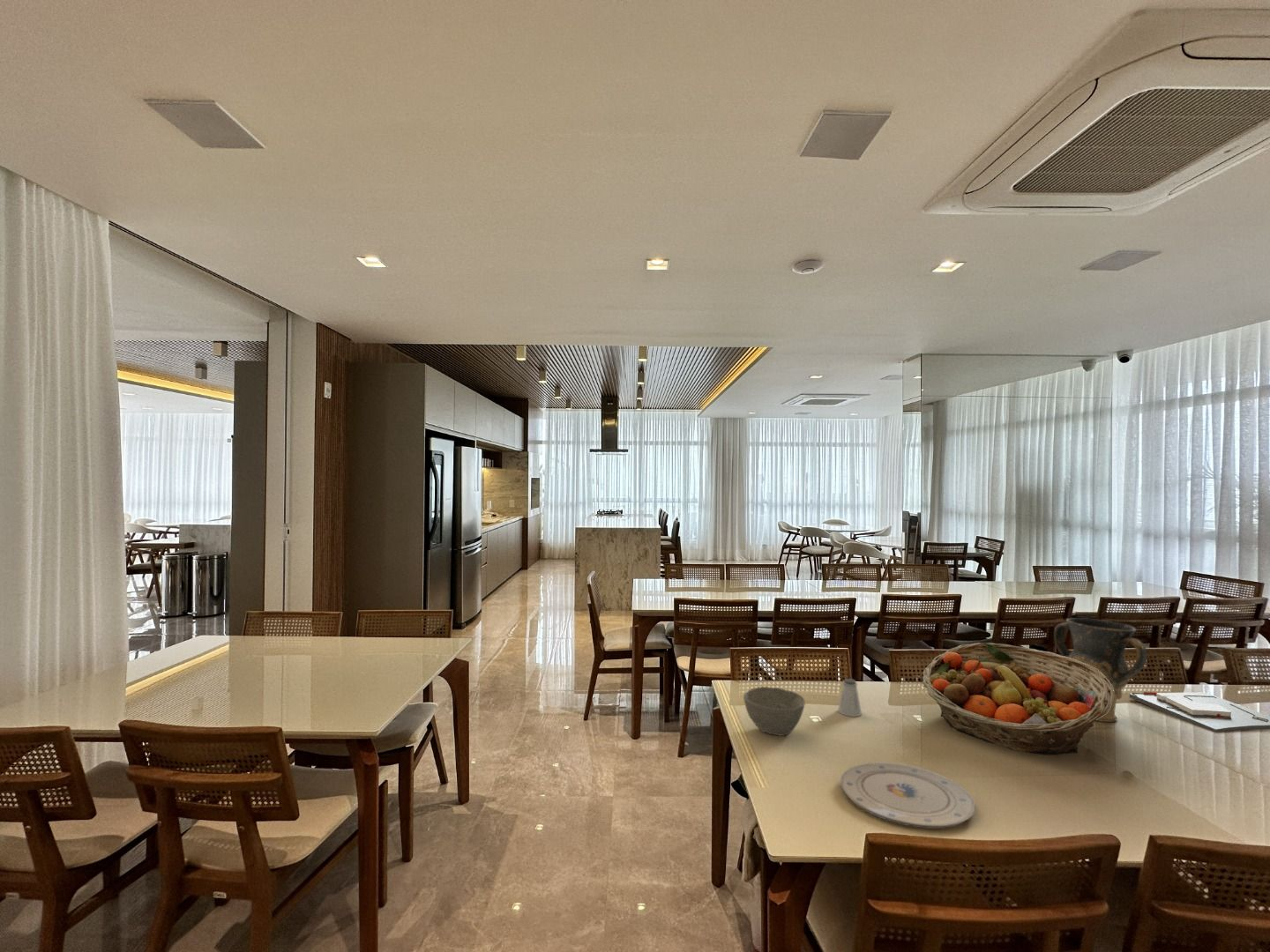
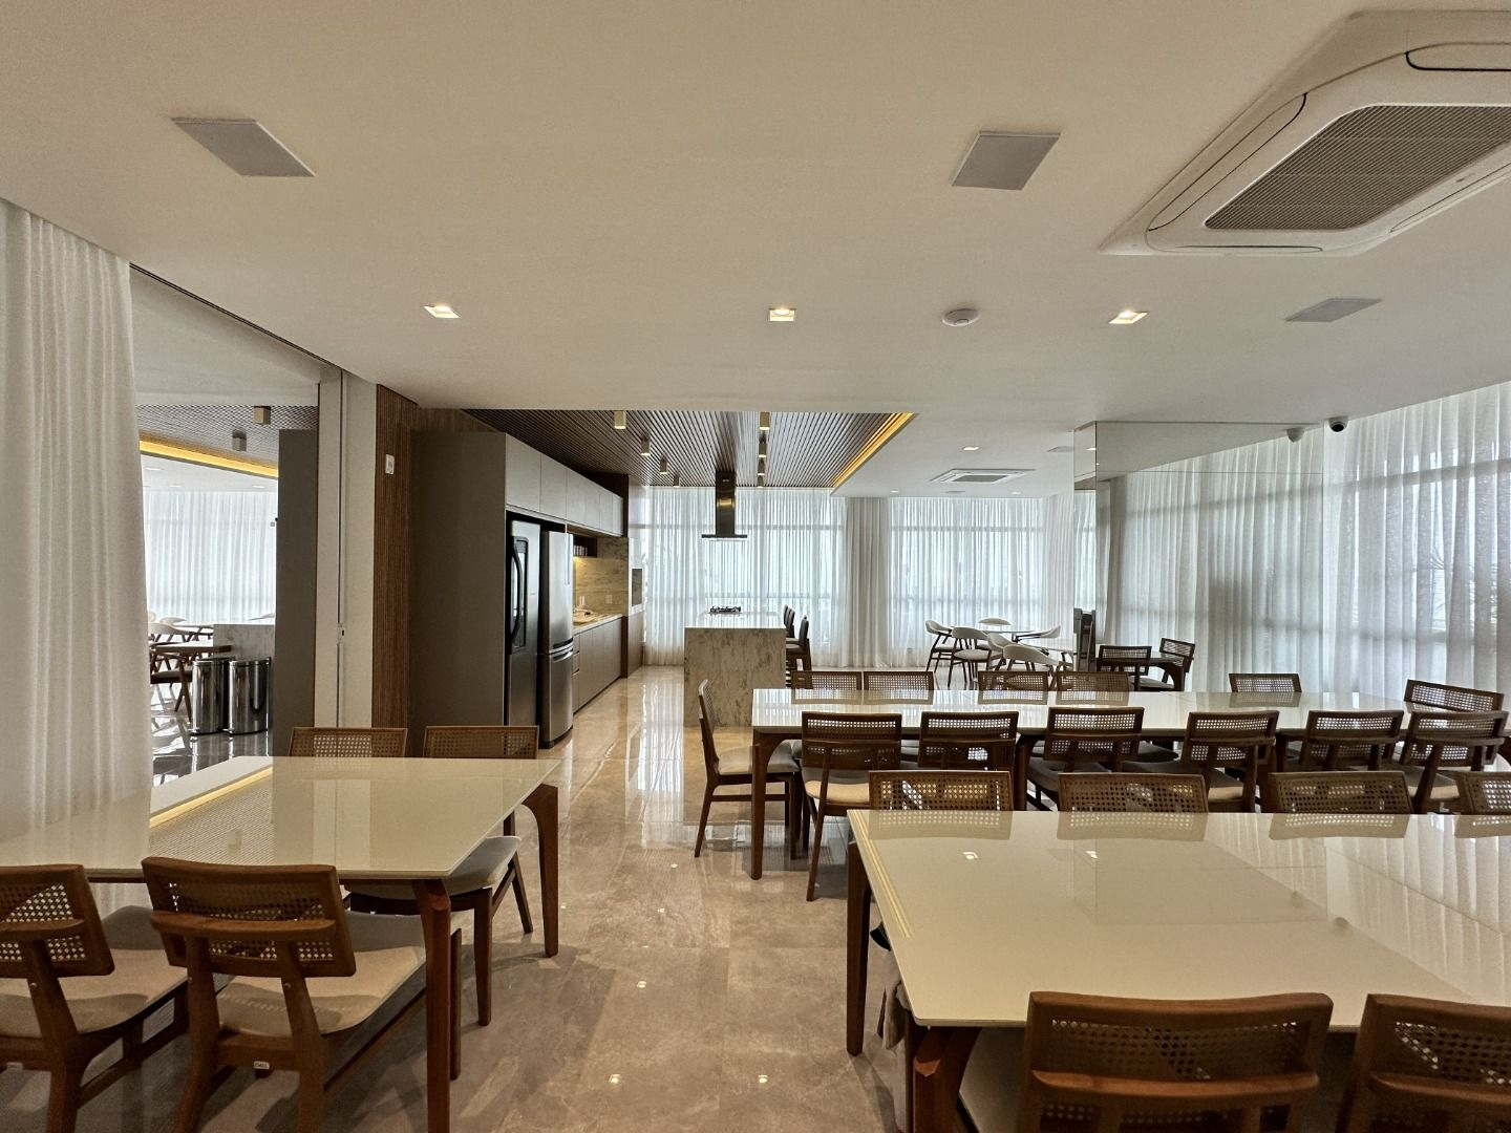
- saltshaker (849, 695)
- vase (1098, 669)
- plate (905, 794)
- board game (1203, 707)
- bowl (773, 713)
- fruit basket (1010, 694)
